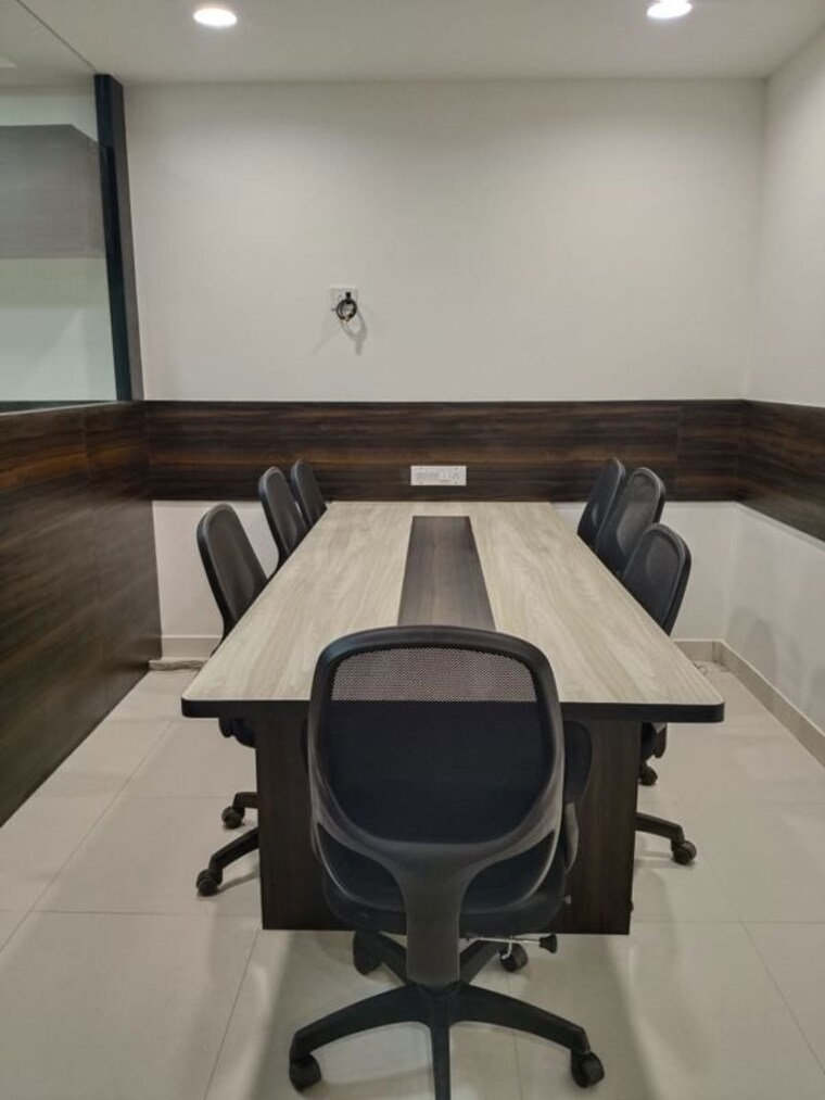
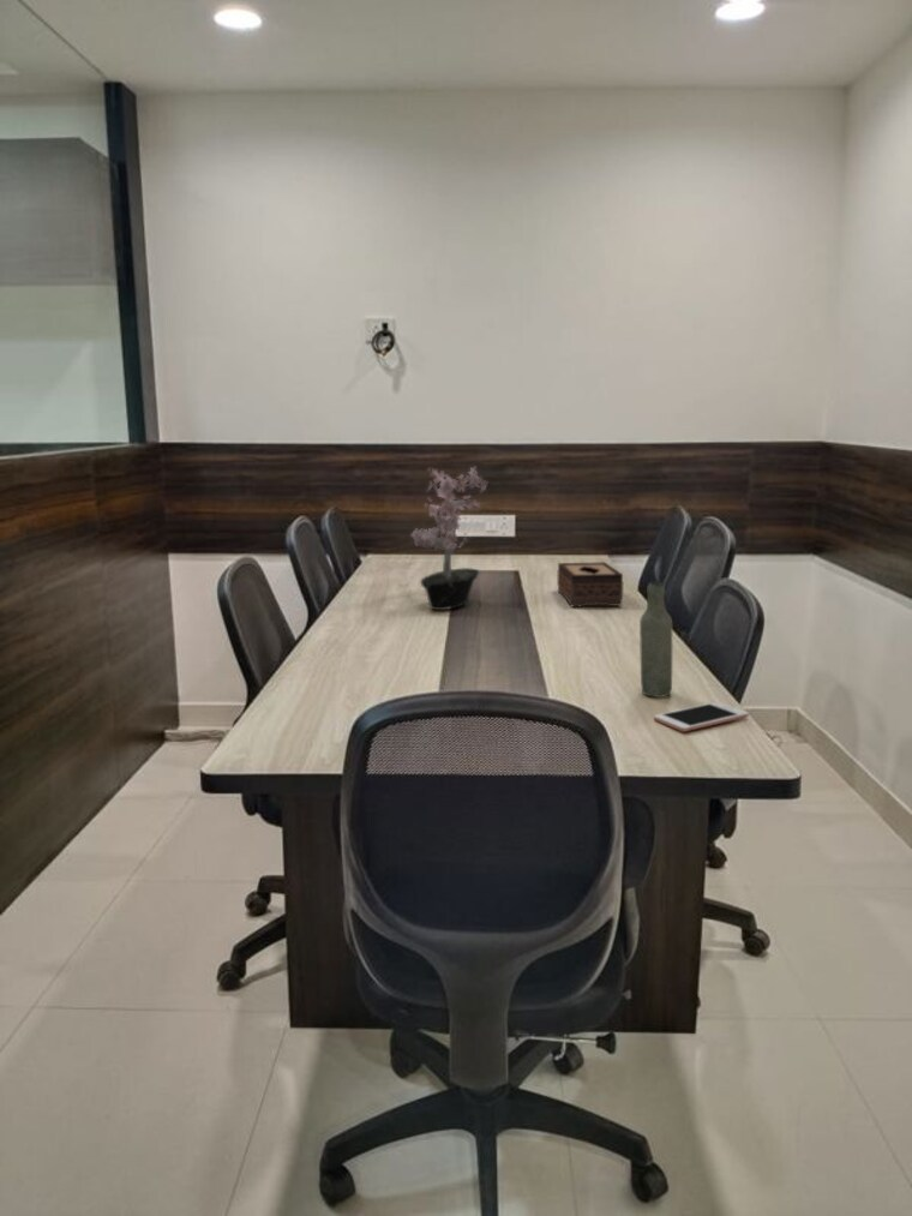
+ bottle (656, 639)
+ tissue box (588, 583)
+ cell phone (701, 715)
+ potted plant (450, 531)
